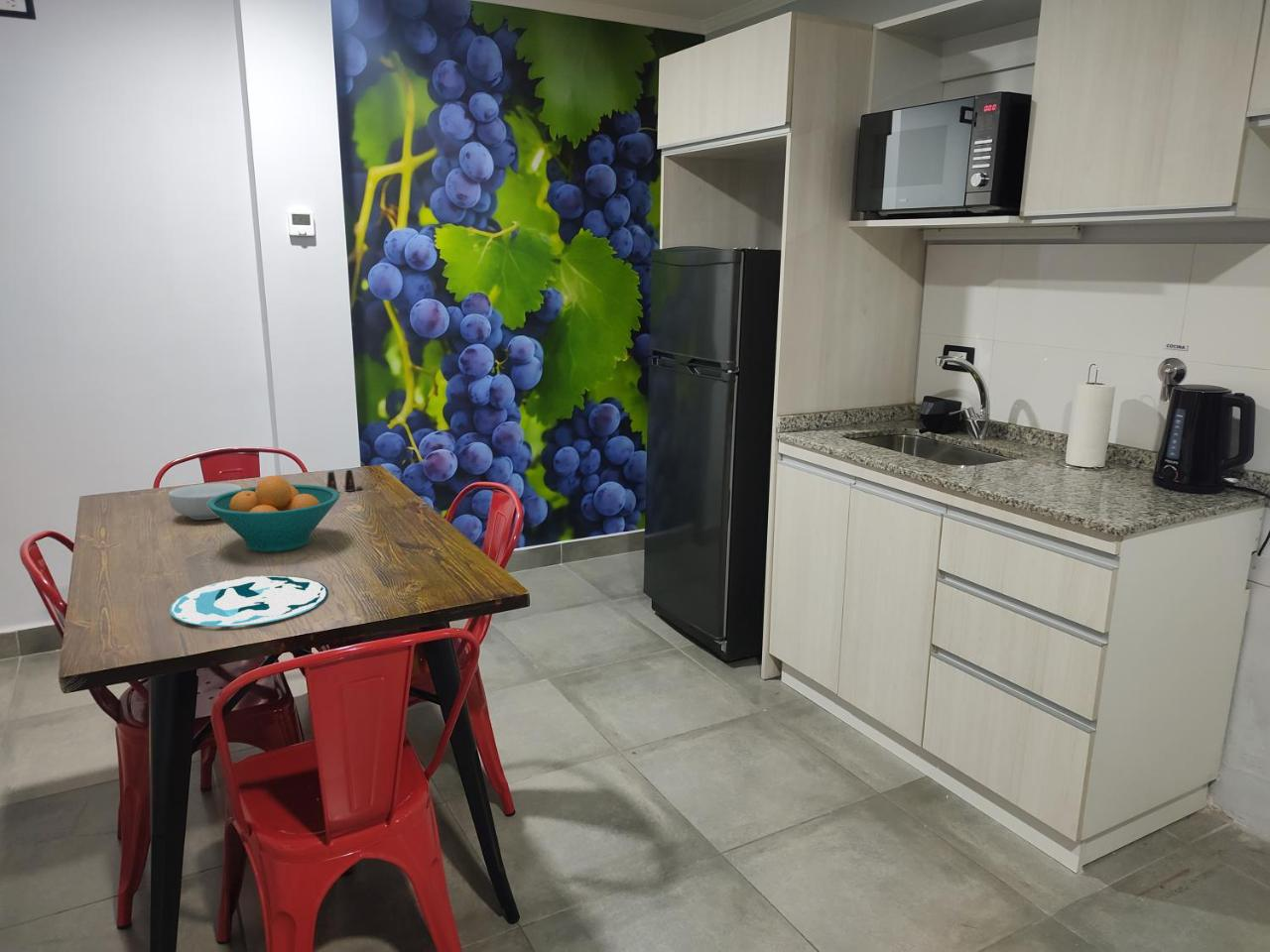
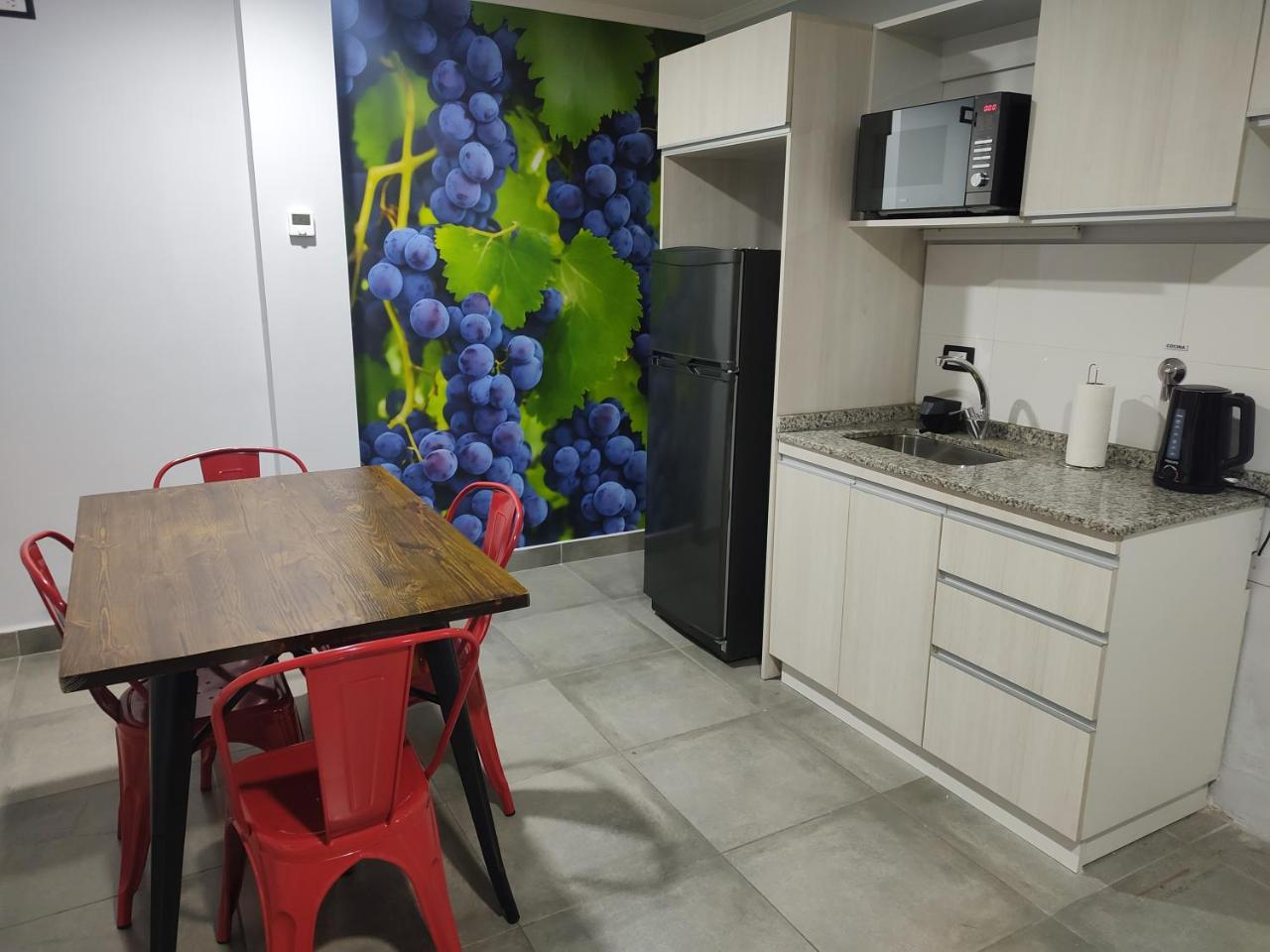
- salt shaker (345, 480)
- cereal bowl (206, 503)
- plate (250, 593)
- fruit bowl (275, 511)
